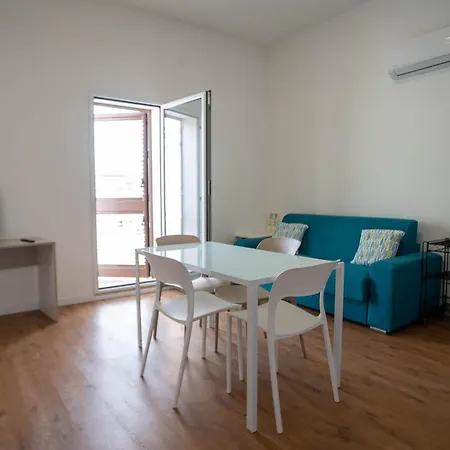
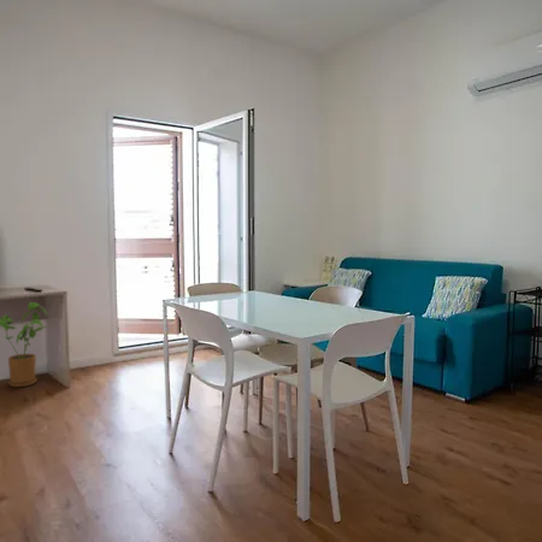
+ house plant (24, 343)
